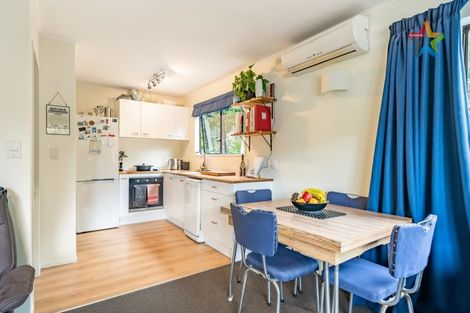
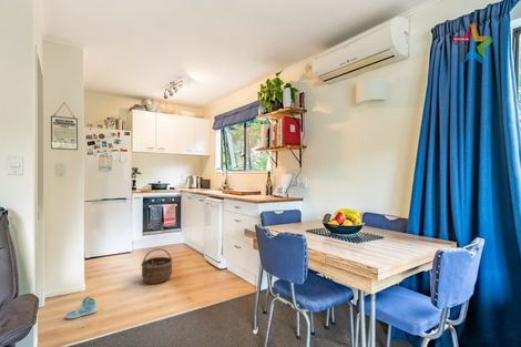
+ wicker basket (156, 264)
+ sneaker (81, 306)
